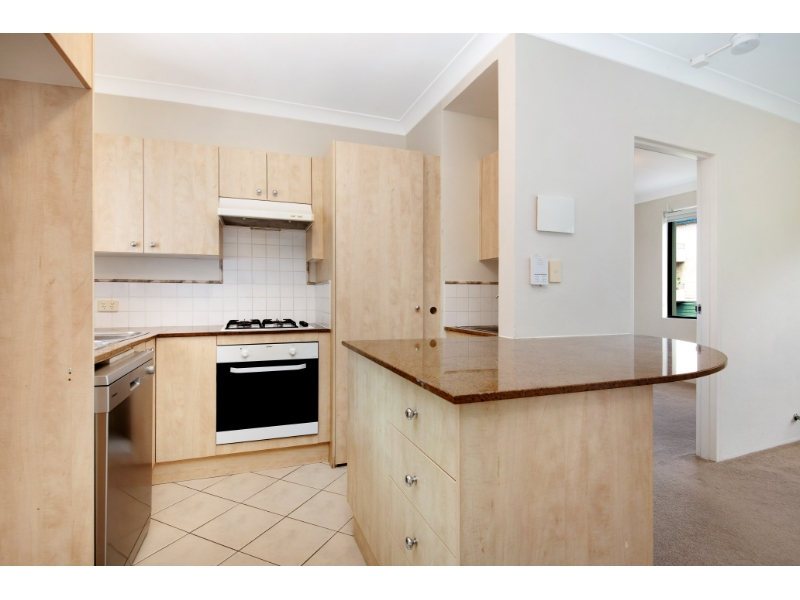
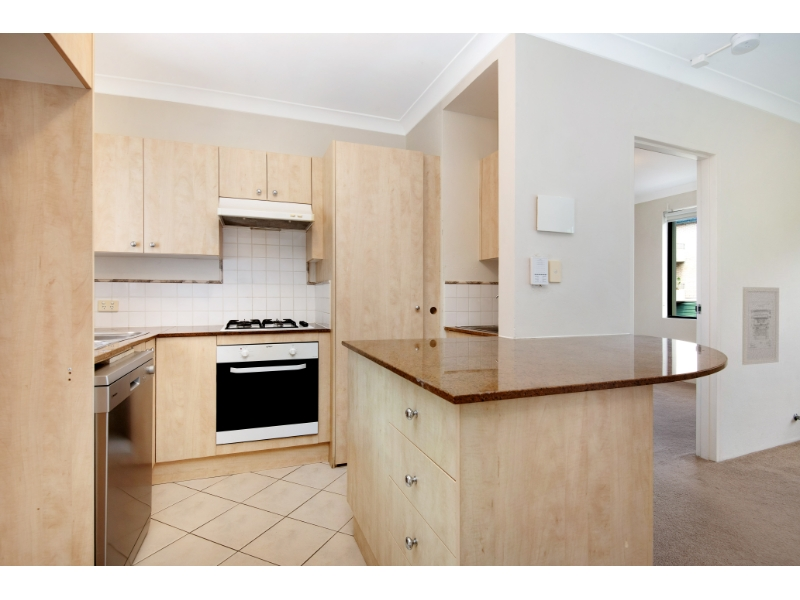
+ wall art (761, 325)
